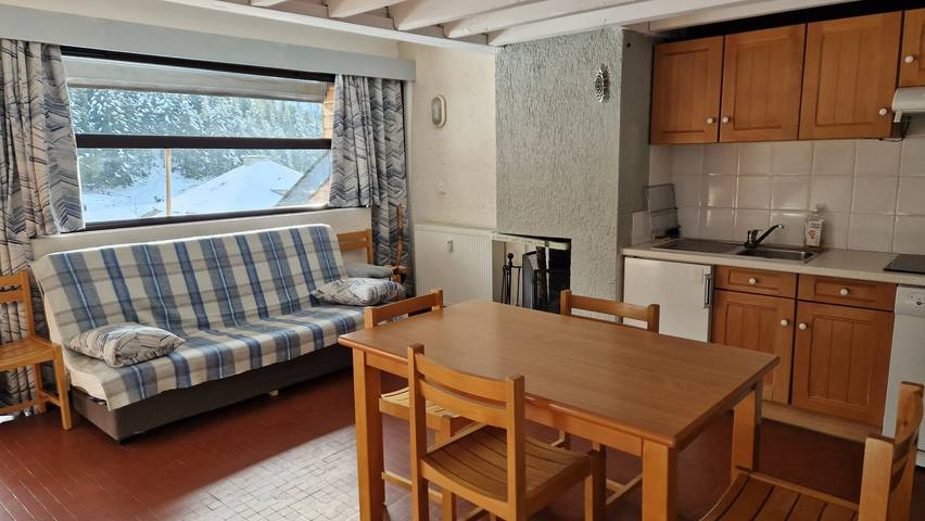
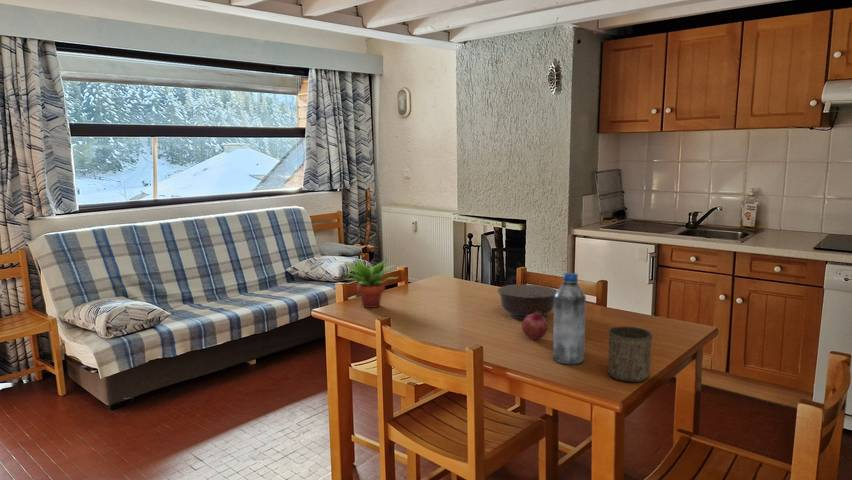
+ water bottle (569, 317)
+ succulent plant (368, 282)
+ bowl (527, 302)
+ fruit (534, 324)
+ cup (629, 354)
